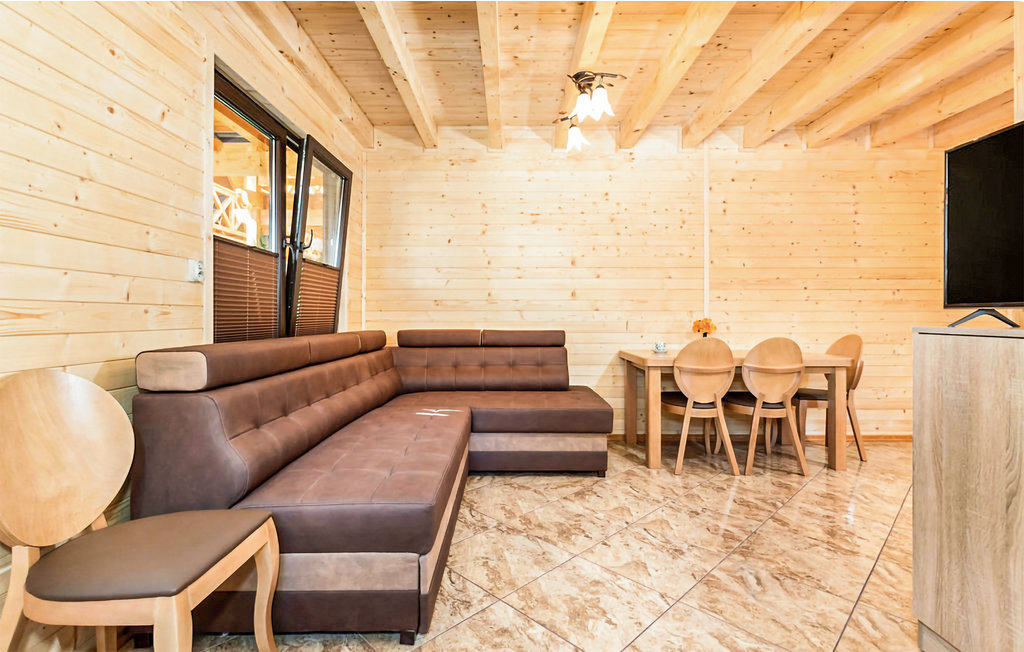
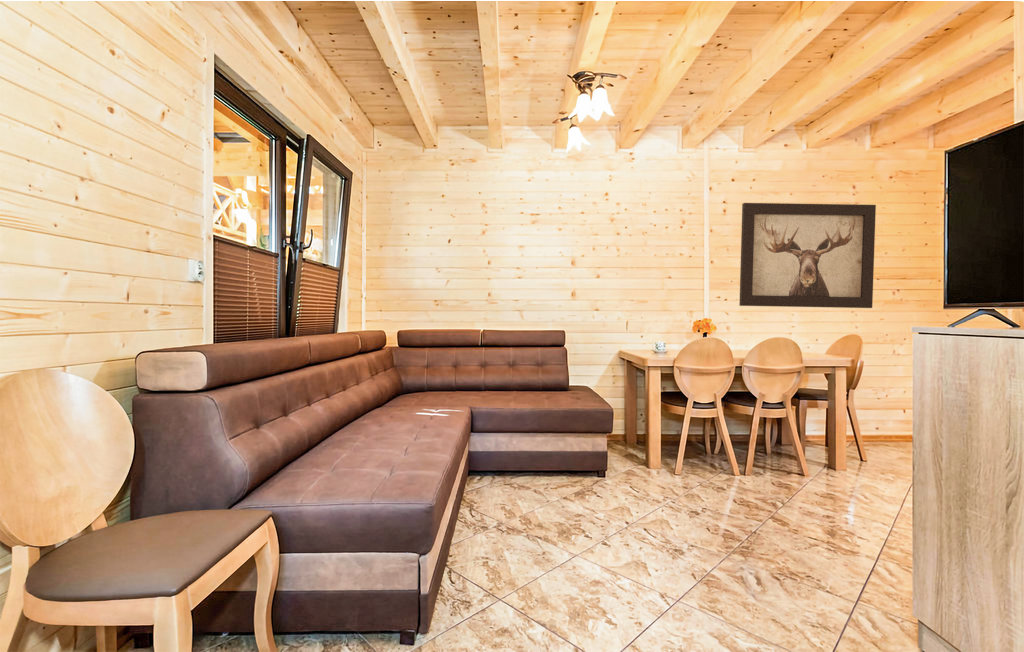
+ wall art (807, 255)
